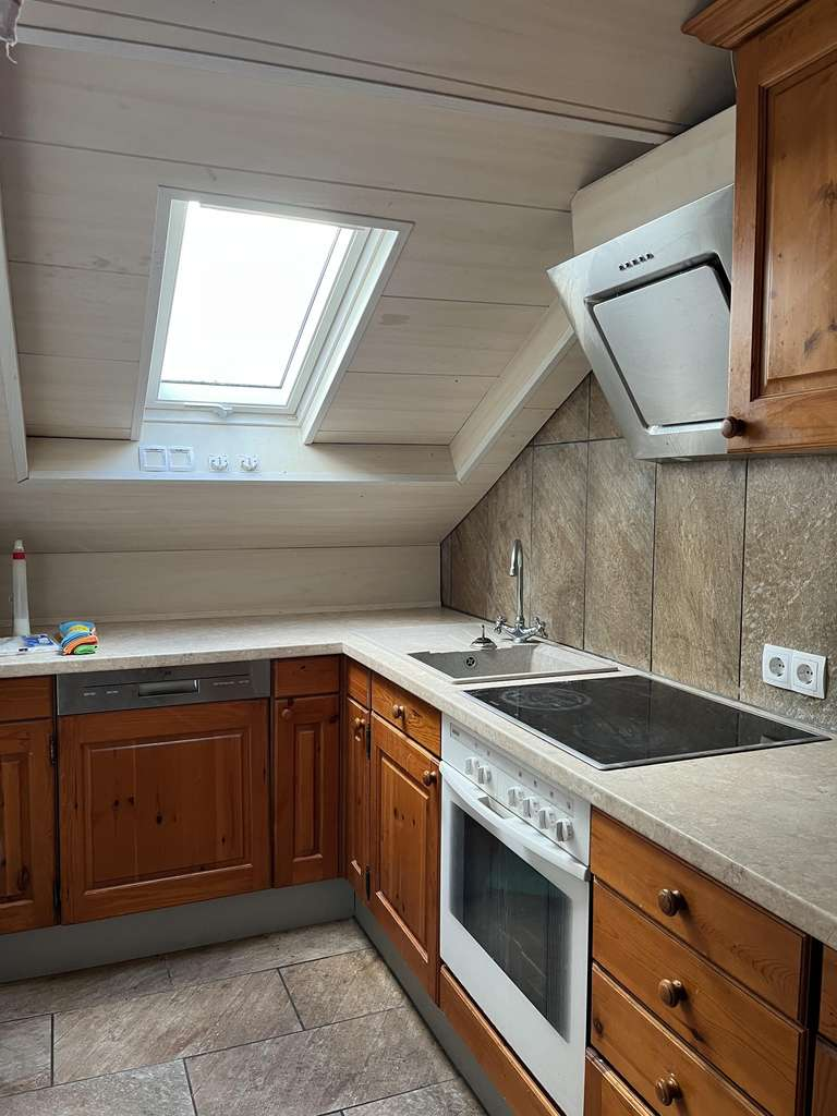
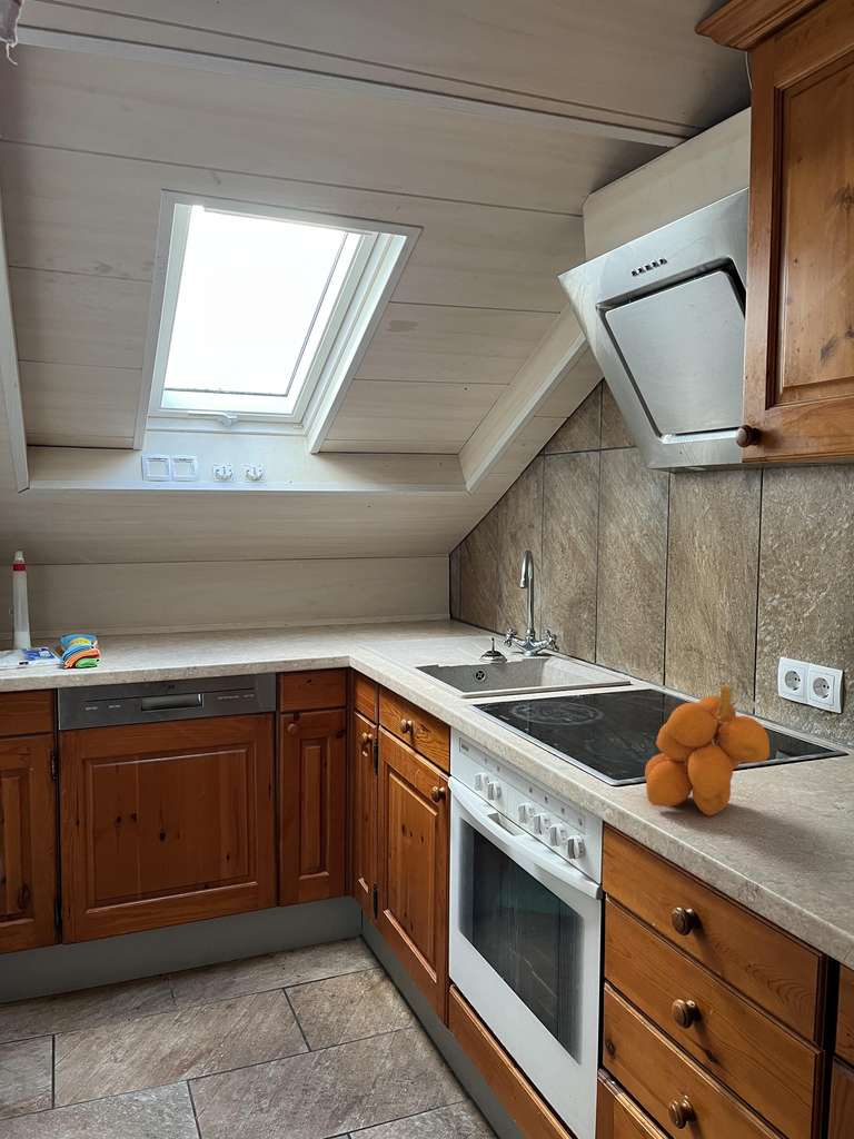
+ fruit (698, 744)
